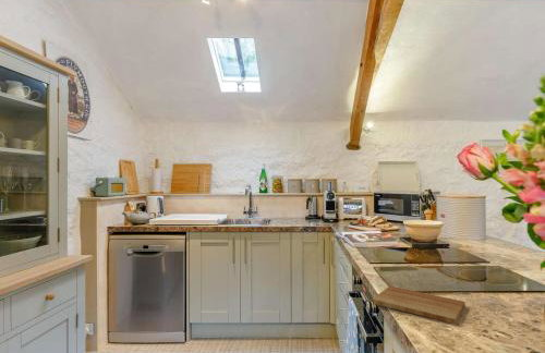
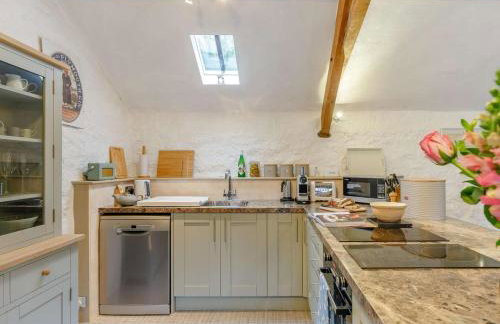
- cutting board (417, 302)
